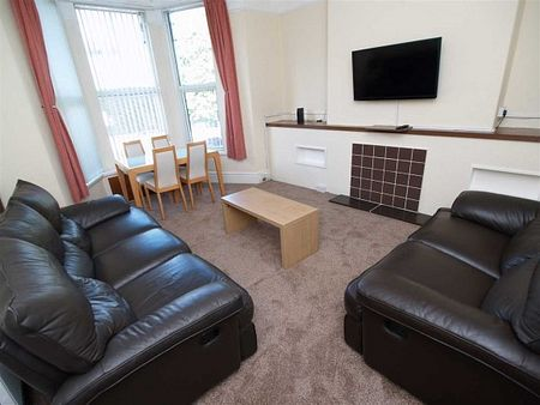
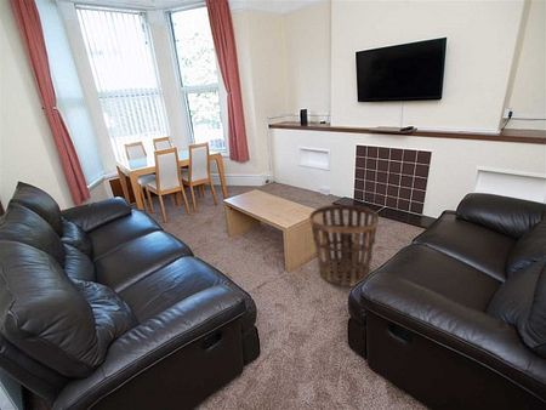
+ basket (342, 244)
